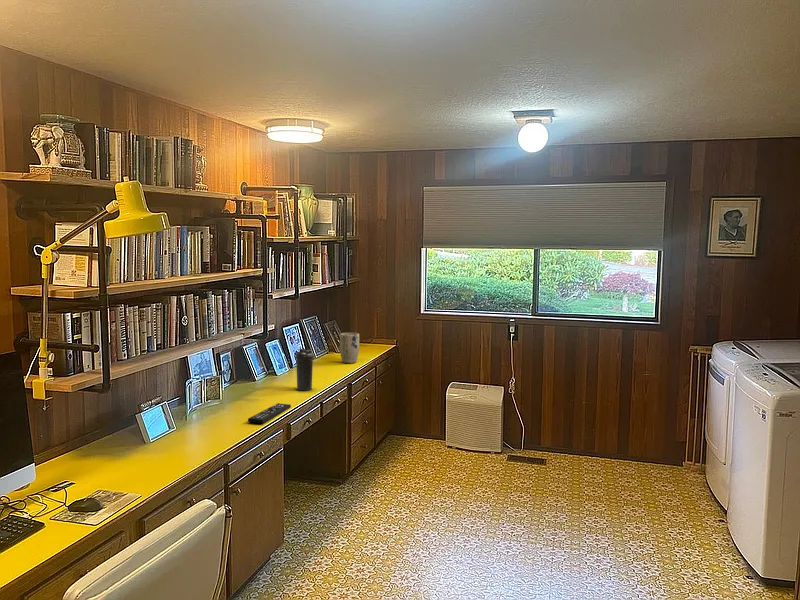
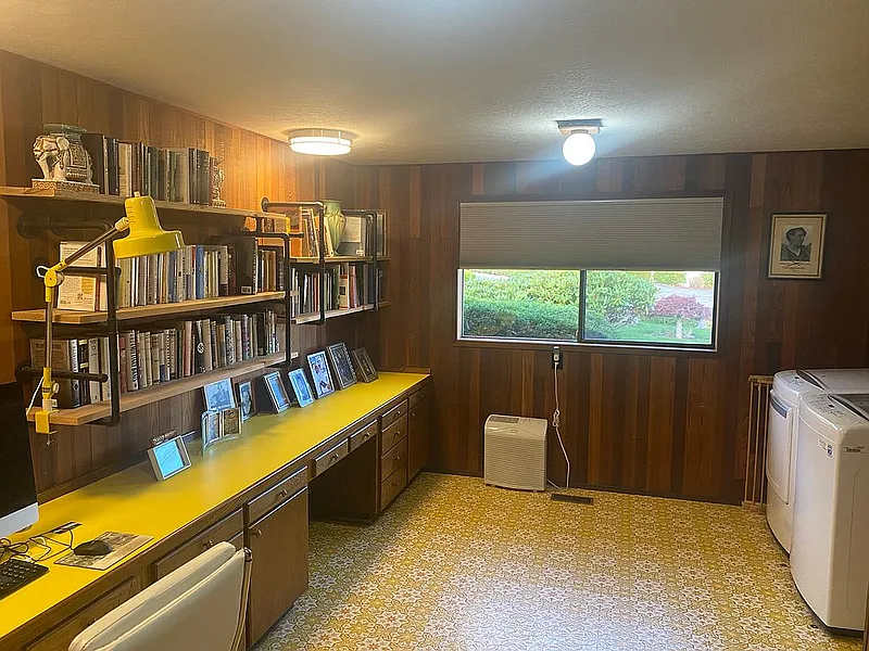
- water bottle (304, 369)
- remote control (270, 412)
- plant pot (349, 348)
